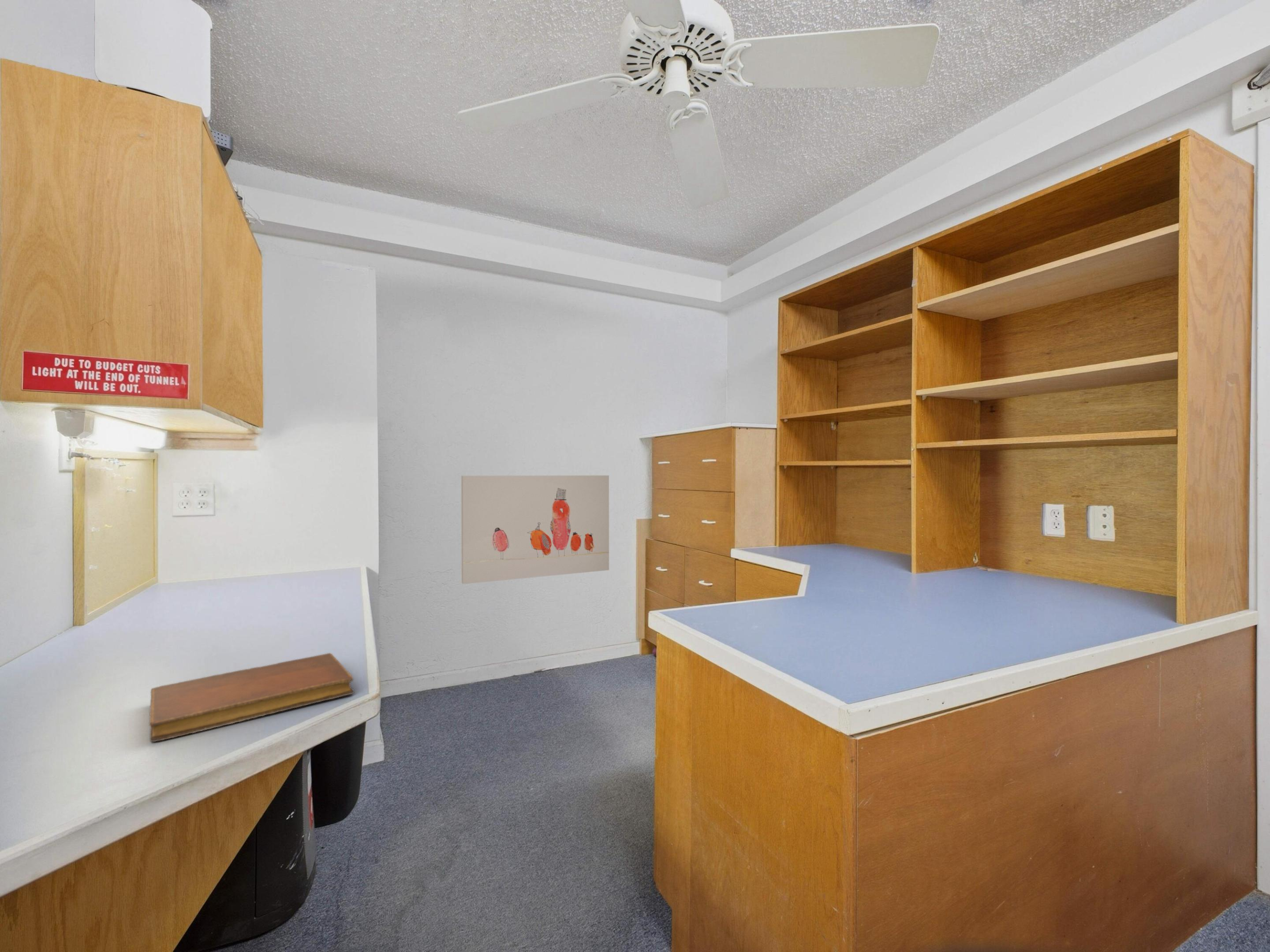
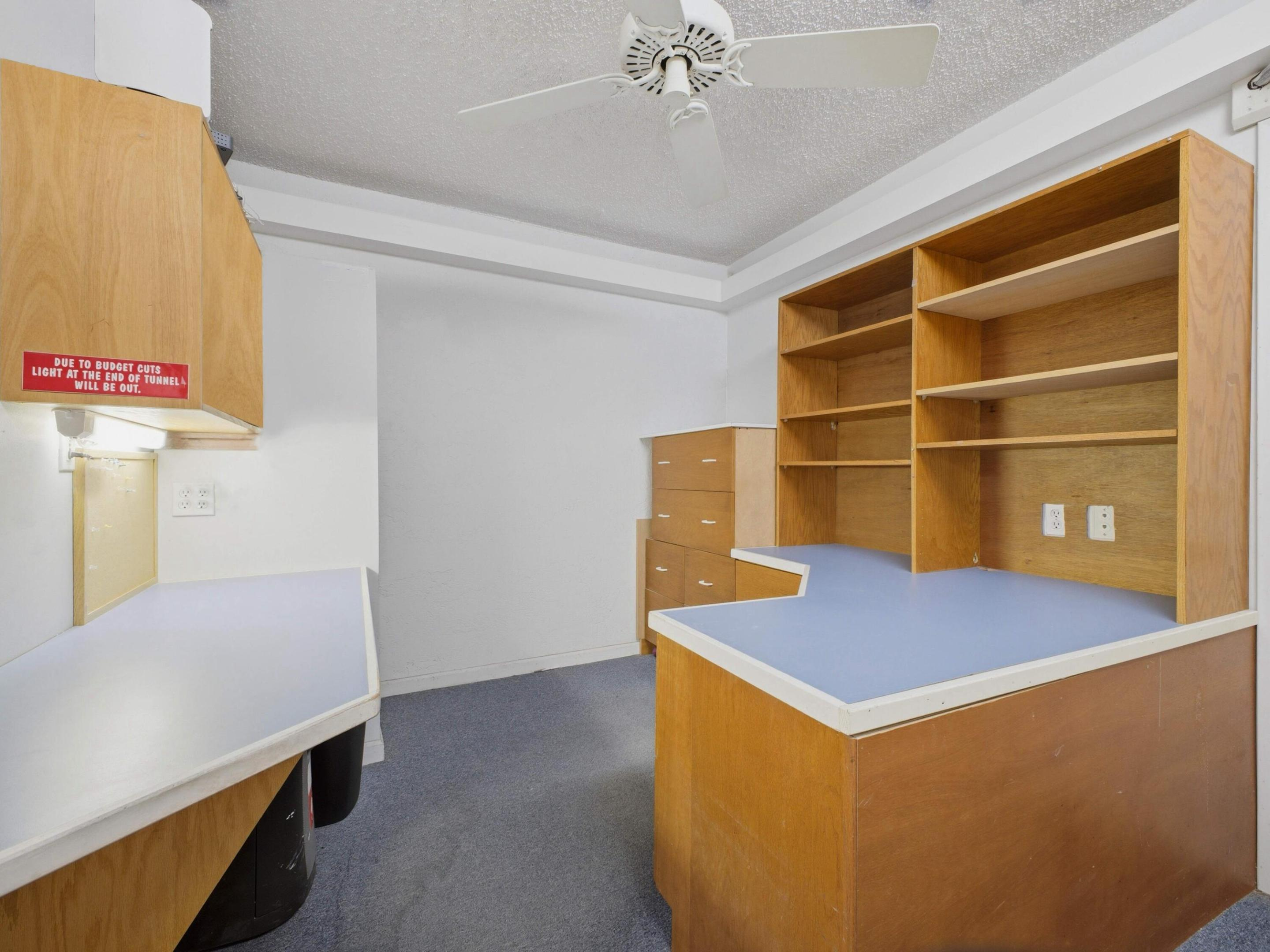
- wall art (540, 526)
- notebook (255, 690)
